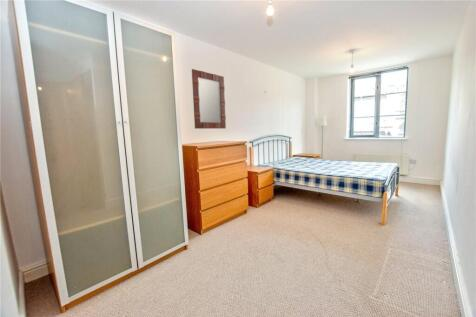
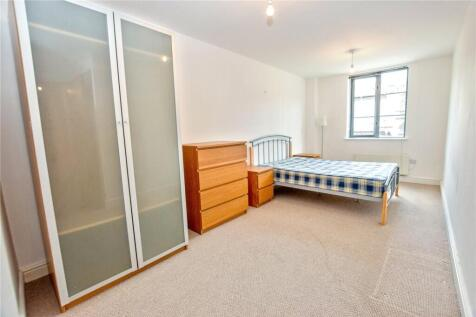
- home mirror (210, 101)
